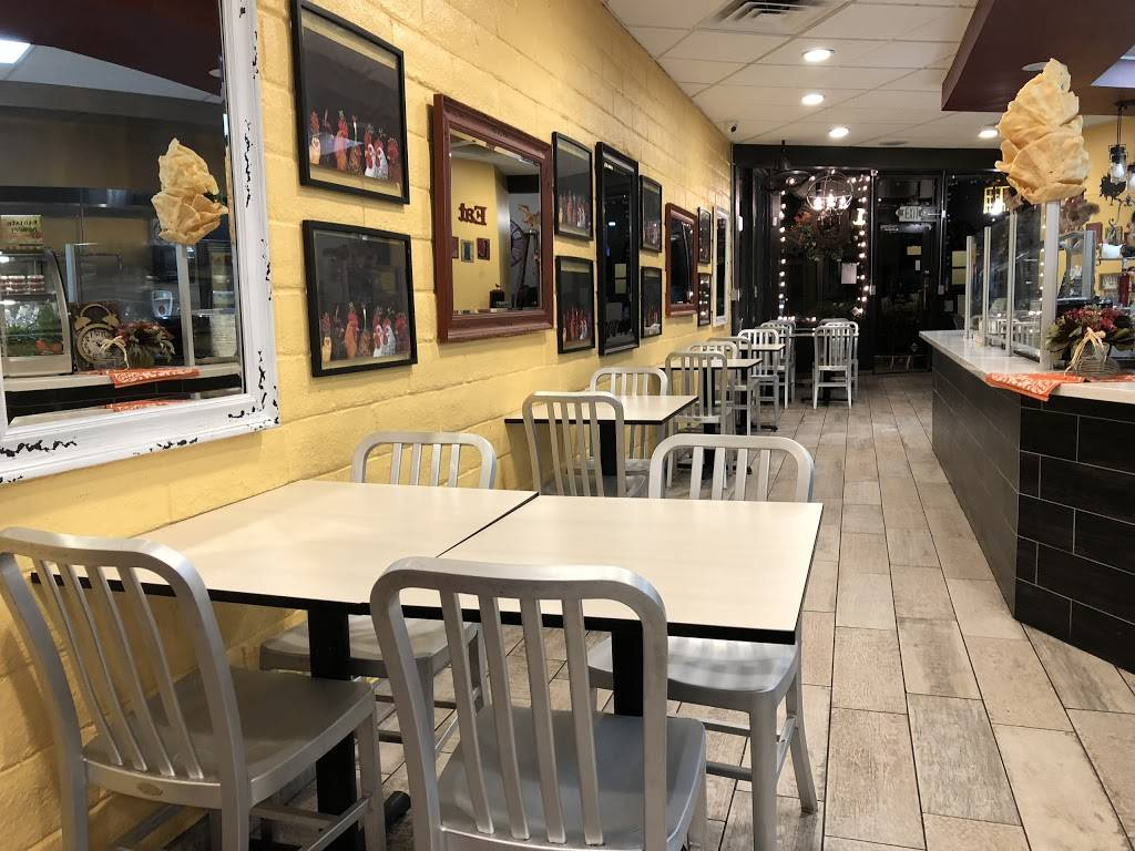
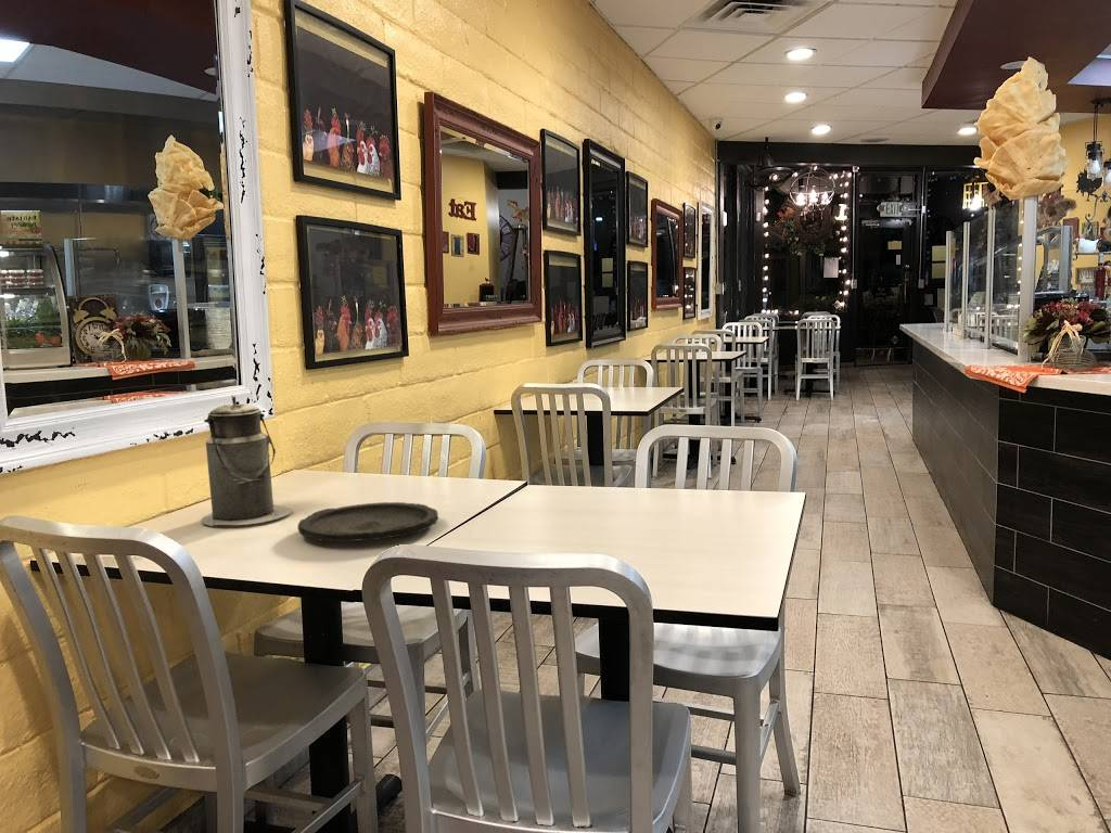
+ canister (243, 456)
+ plate (370, 522)
